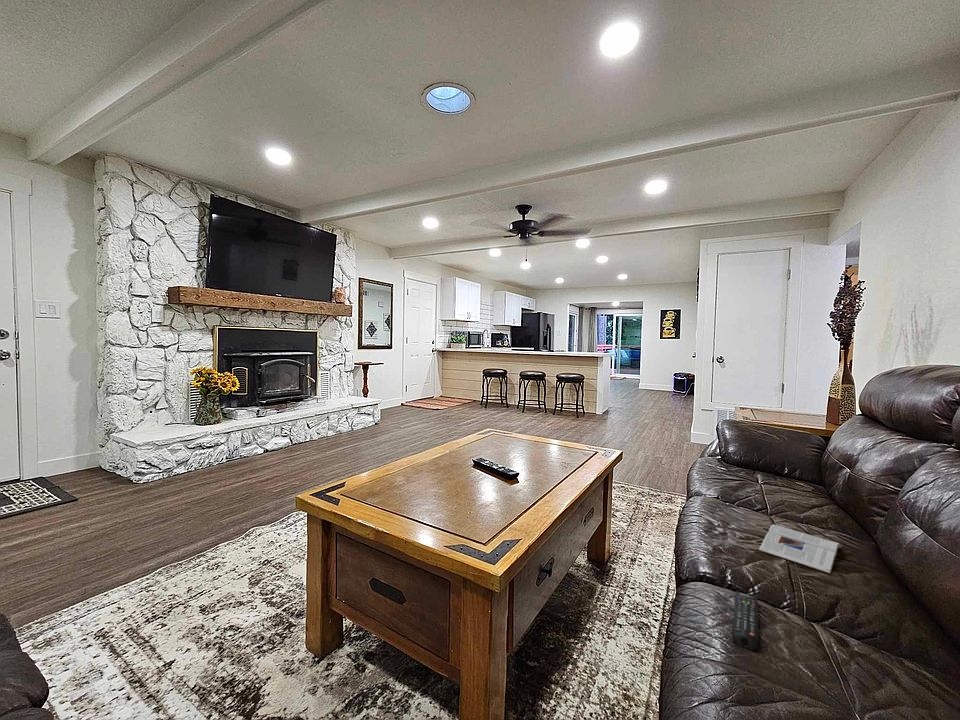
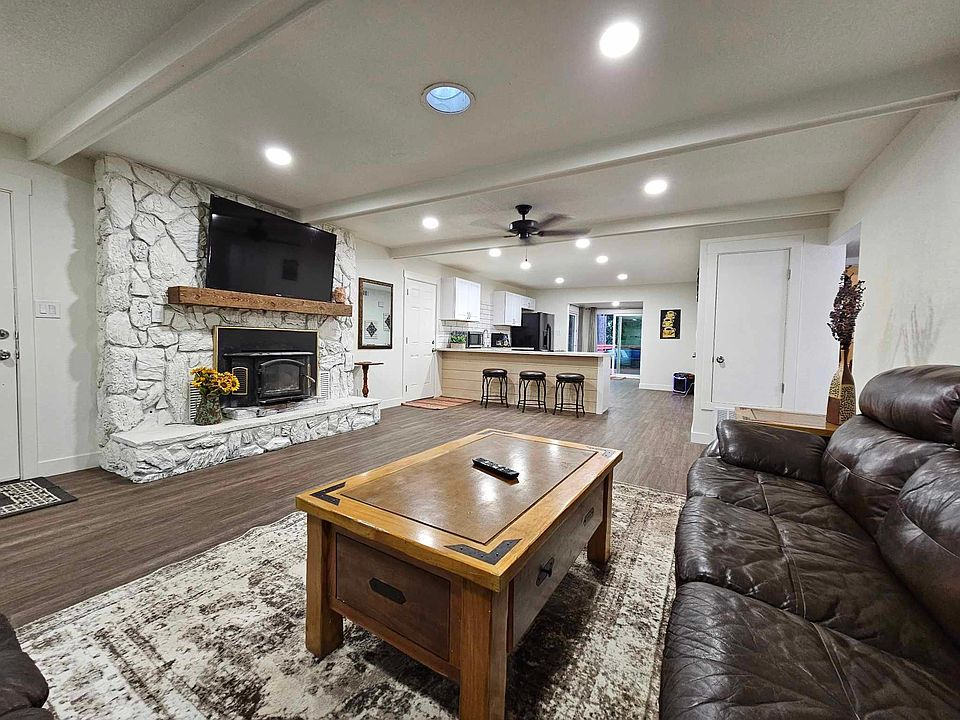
- remote control (745, 616)
- magazine (800, 543)
